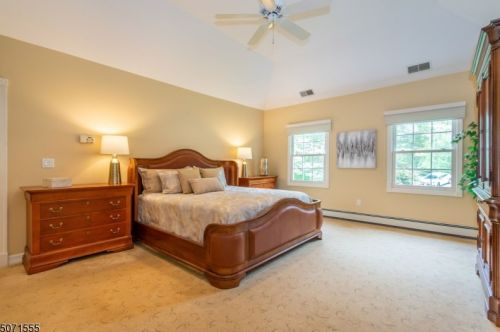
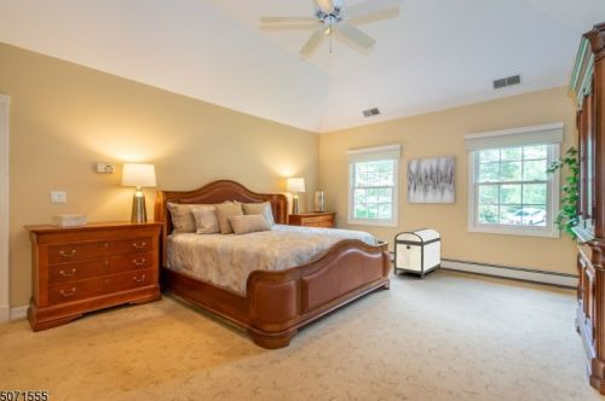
+ storage chest (417, 250)
